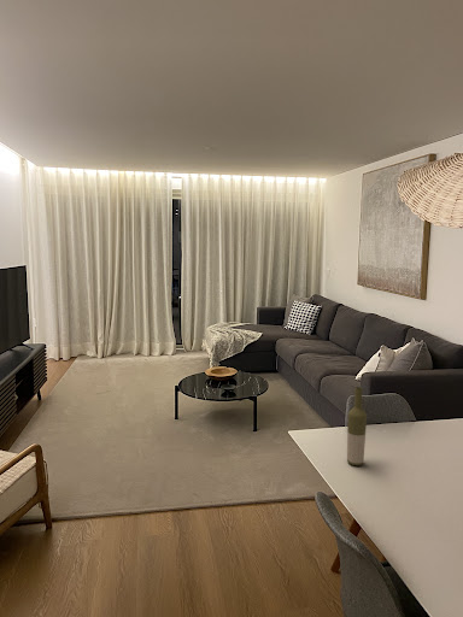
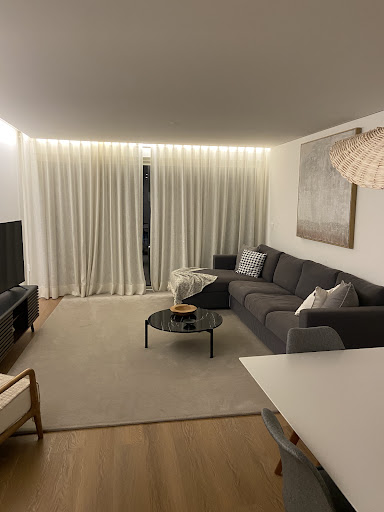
- bottle (357, 425)
